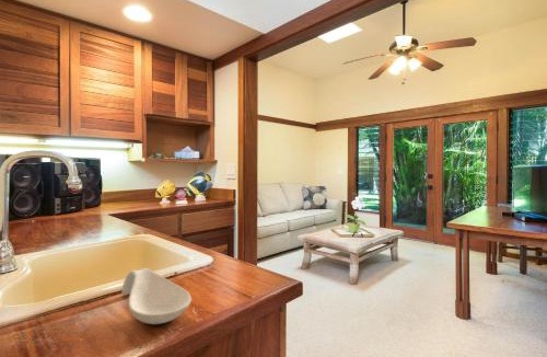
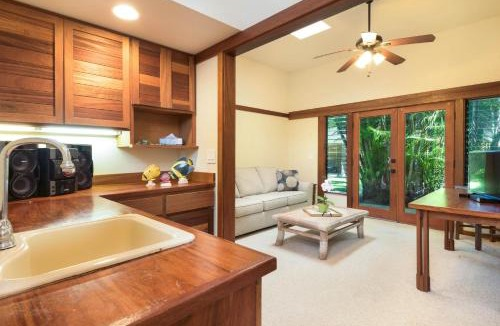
- spoon rest (149, 291)
